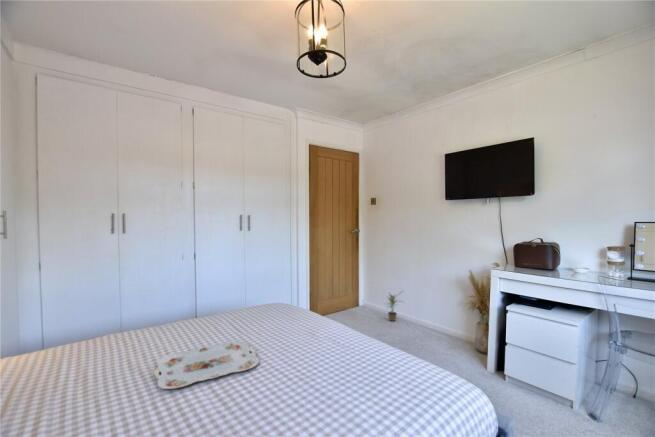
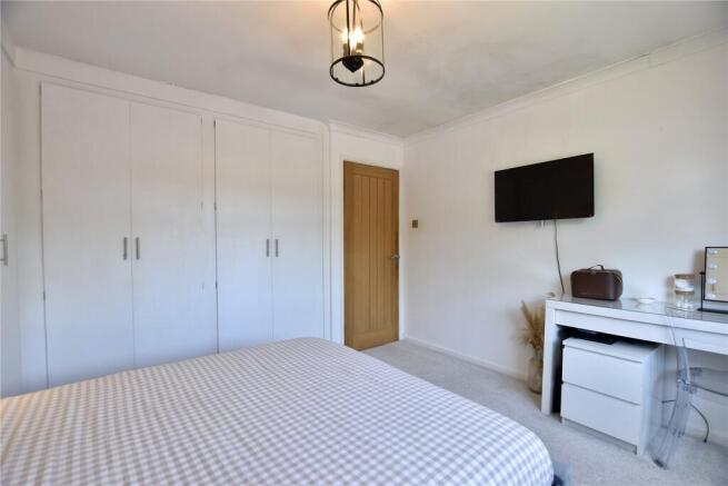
- serving tray (208, 362)
- potted plant (392, 306)
